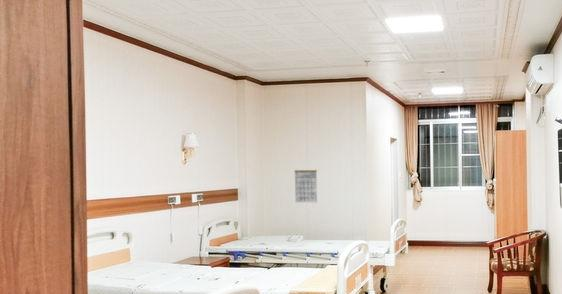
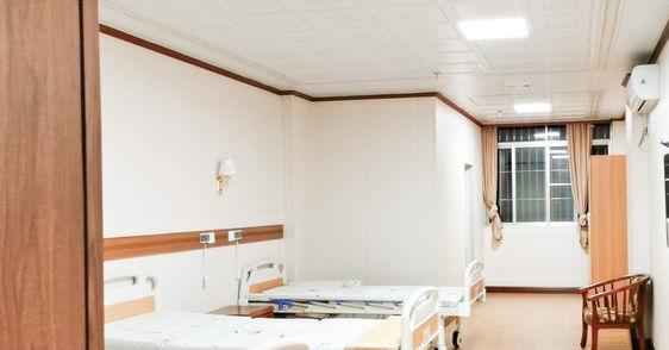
- calendar (305, 182)
